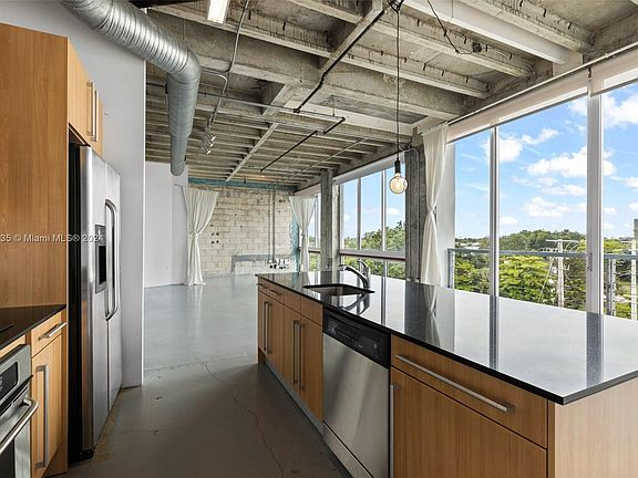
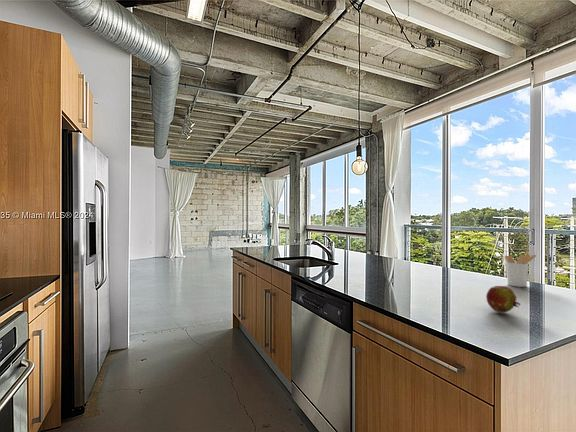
+ utensil holder (520, 268)
+ fruit (503, 299)
